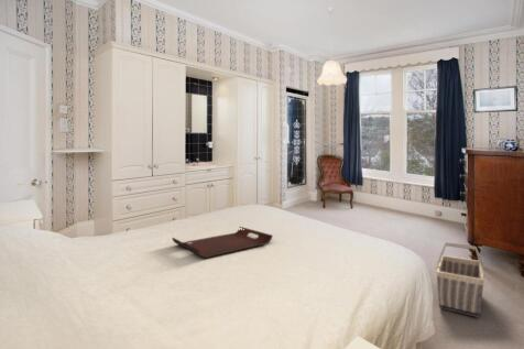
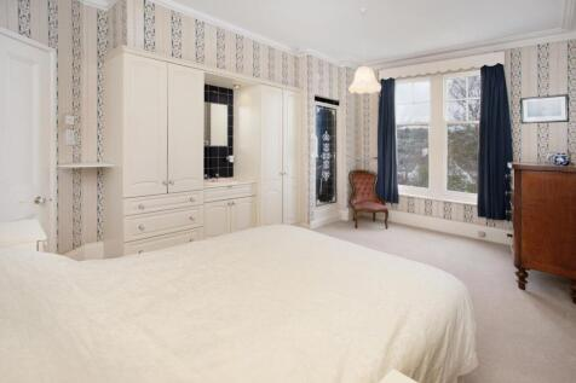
- serving tray (222, 240)
- basket (459, 272)
